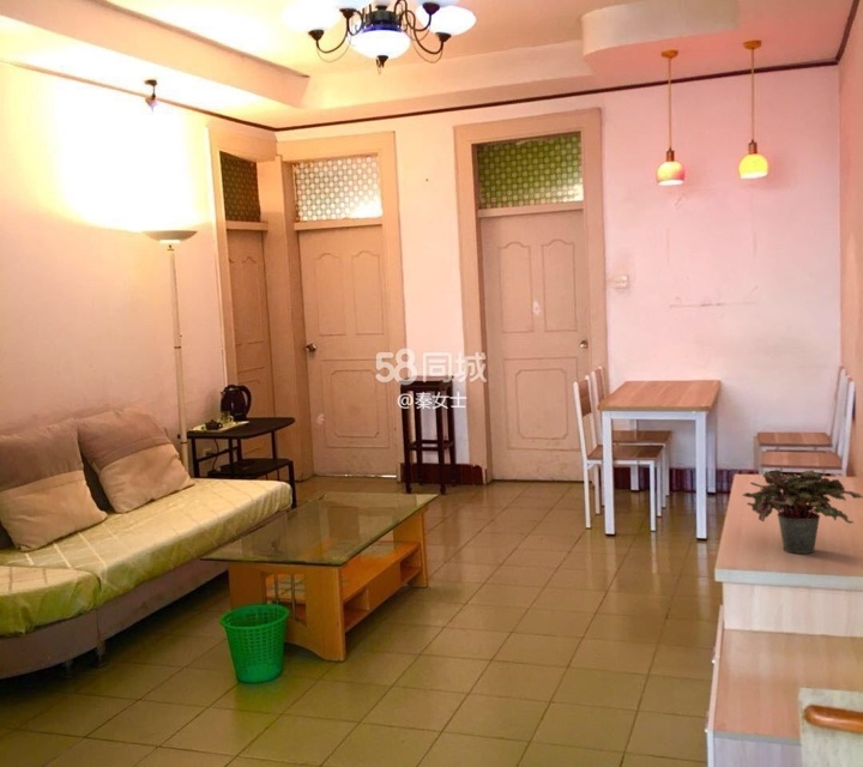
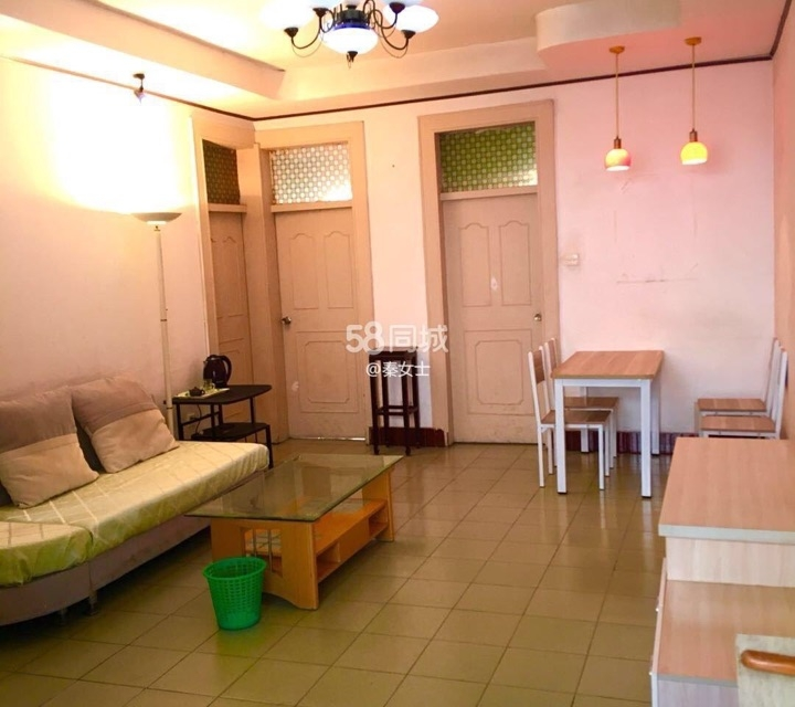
- potted plant (801, 511)
